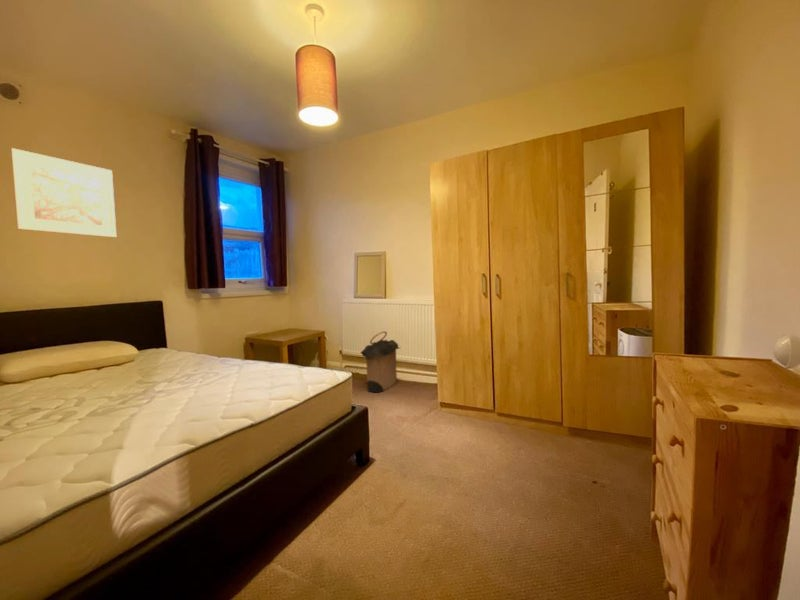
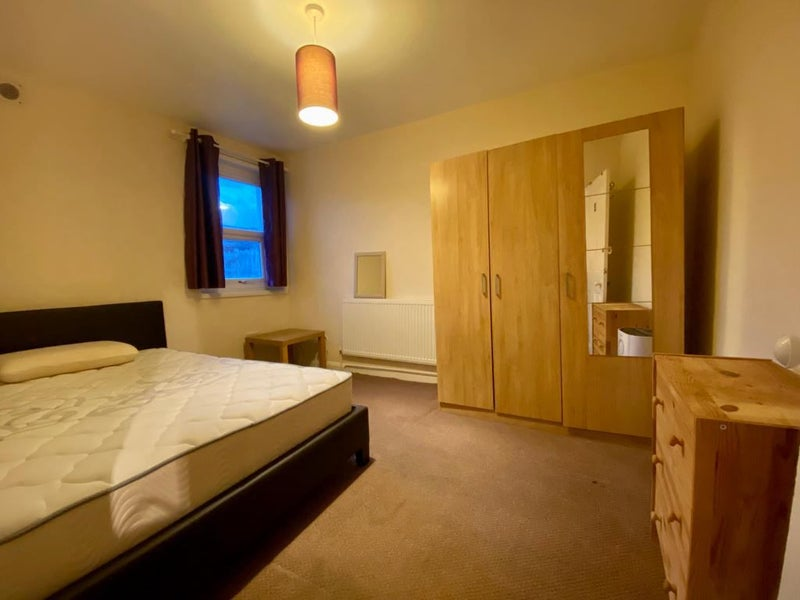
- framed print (68, 197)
- laundry hamper (381, 358)
